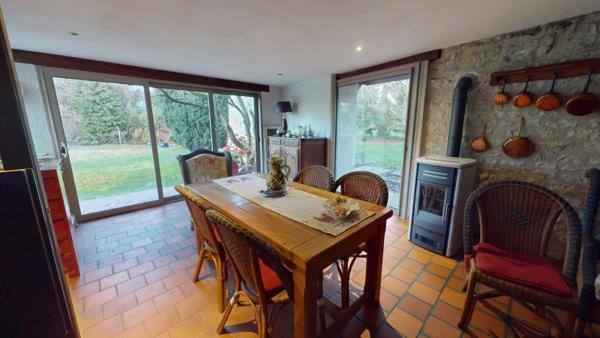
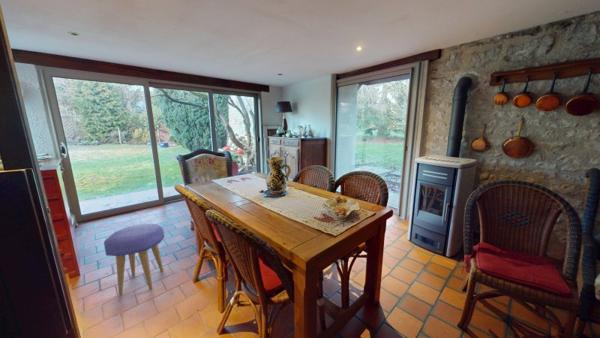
+ stool (139, 257)
